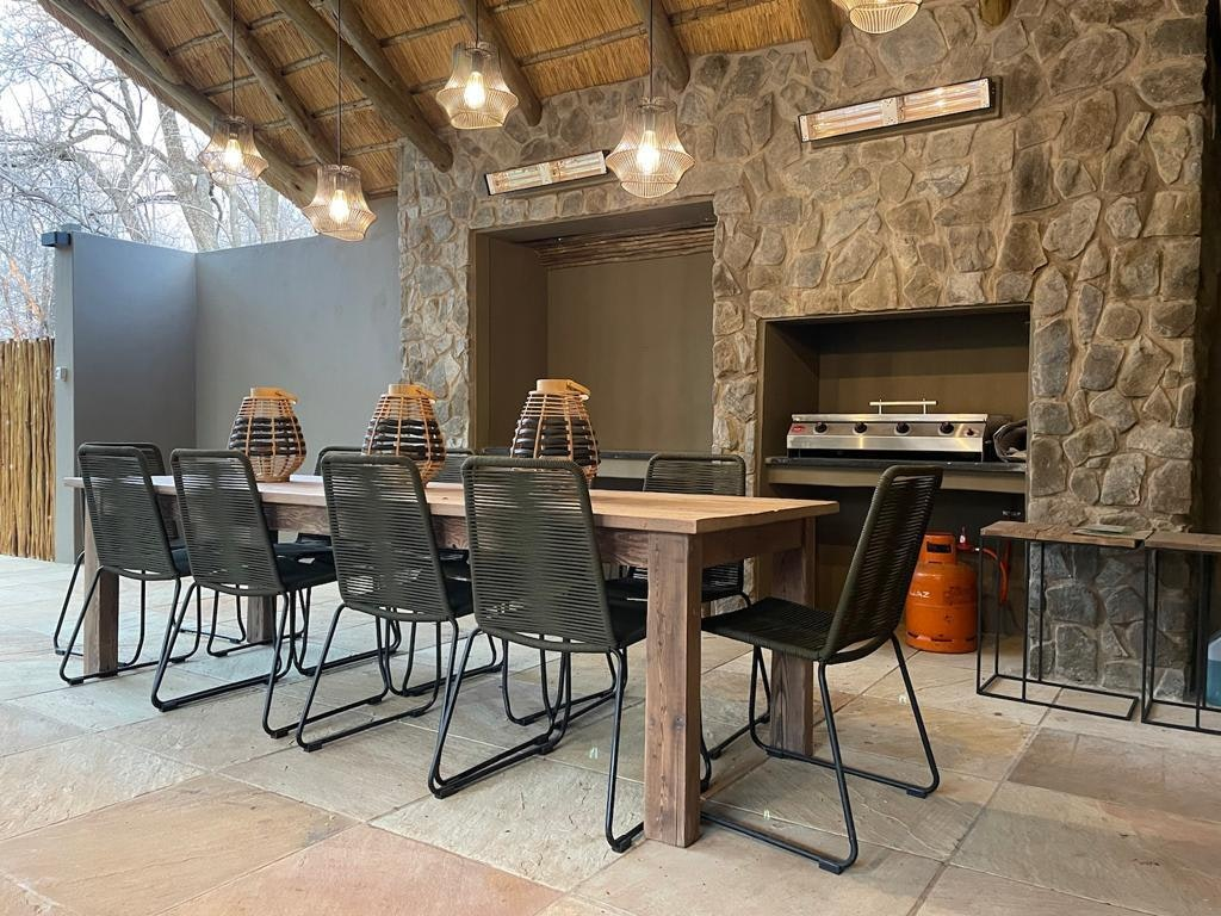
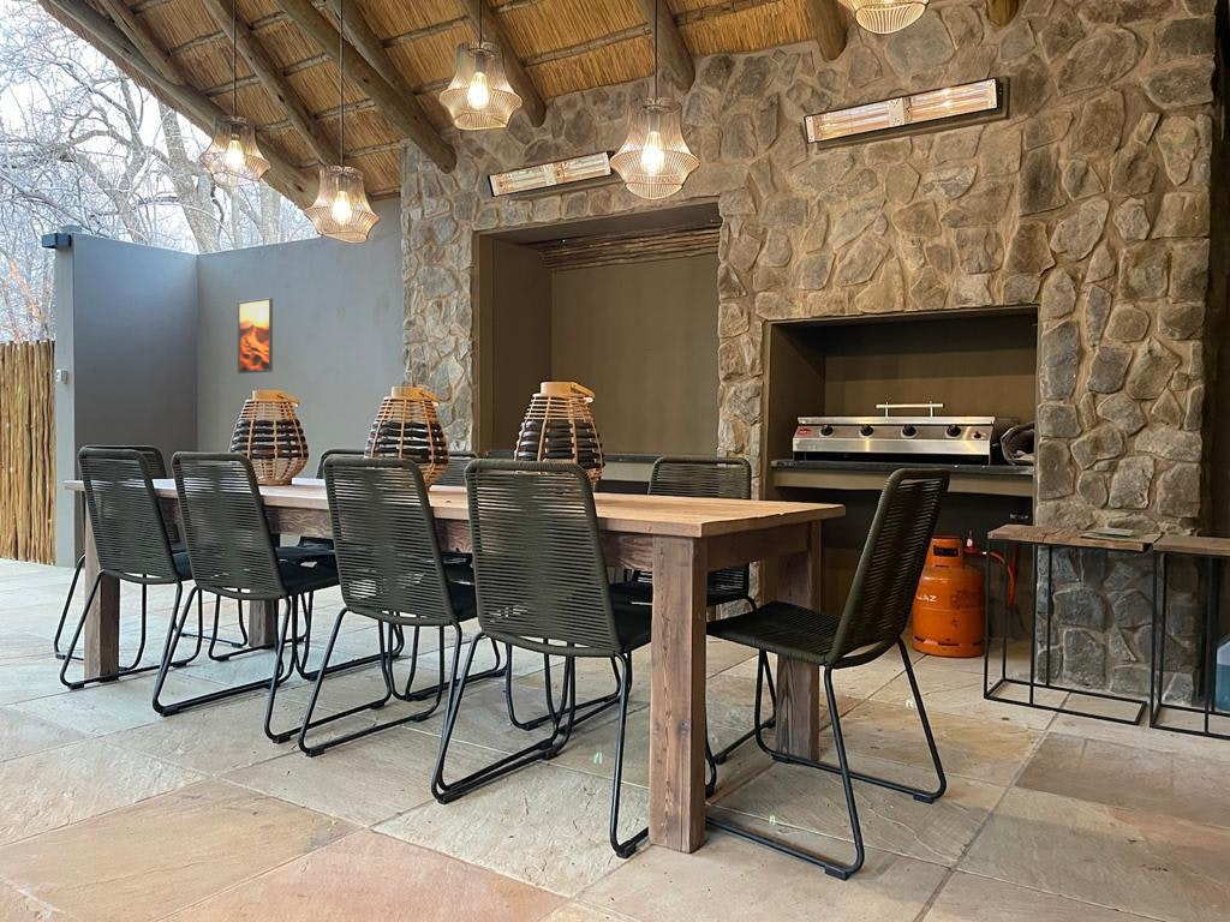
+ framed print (255, 336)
